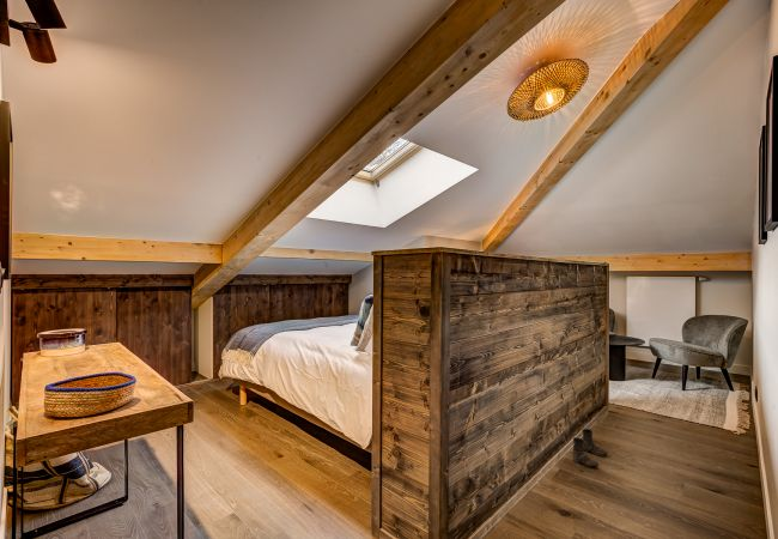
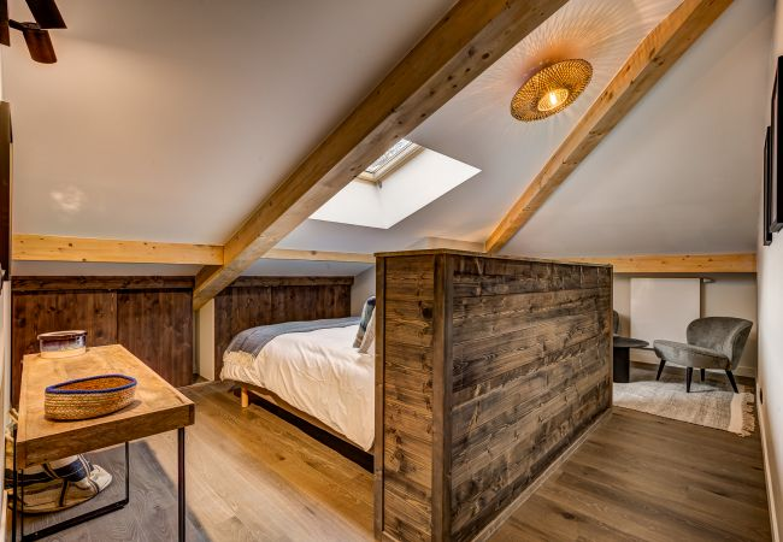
- boots (590, 447)
